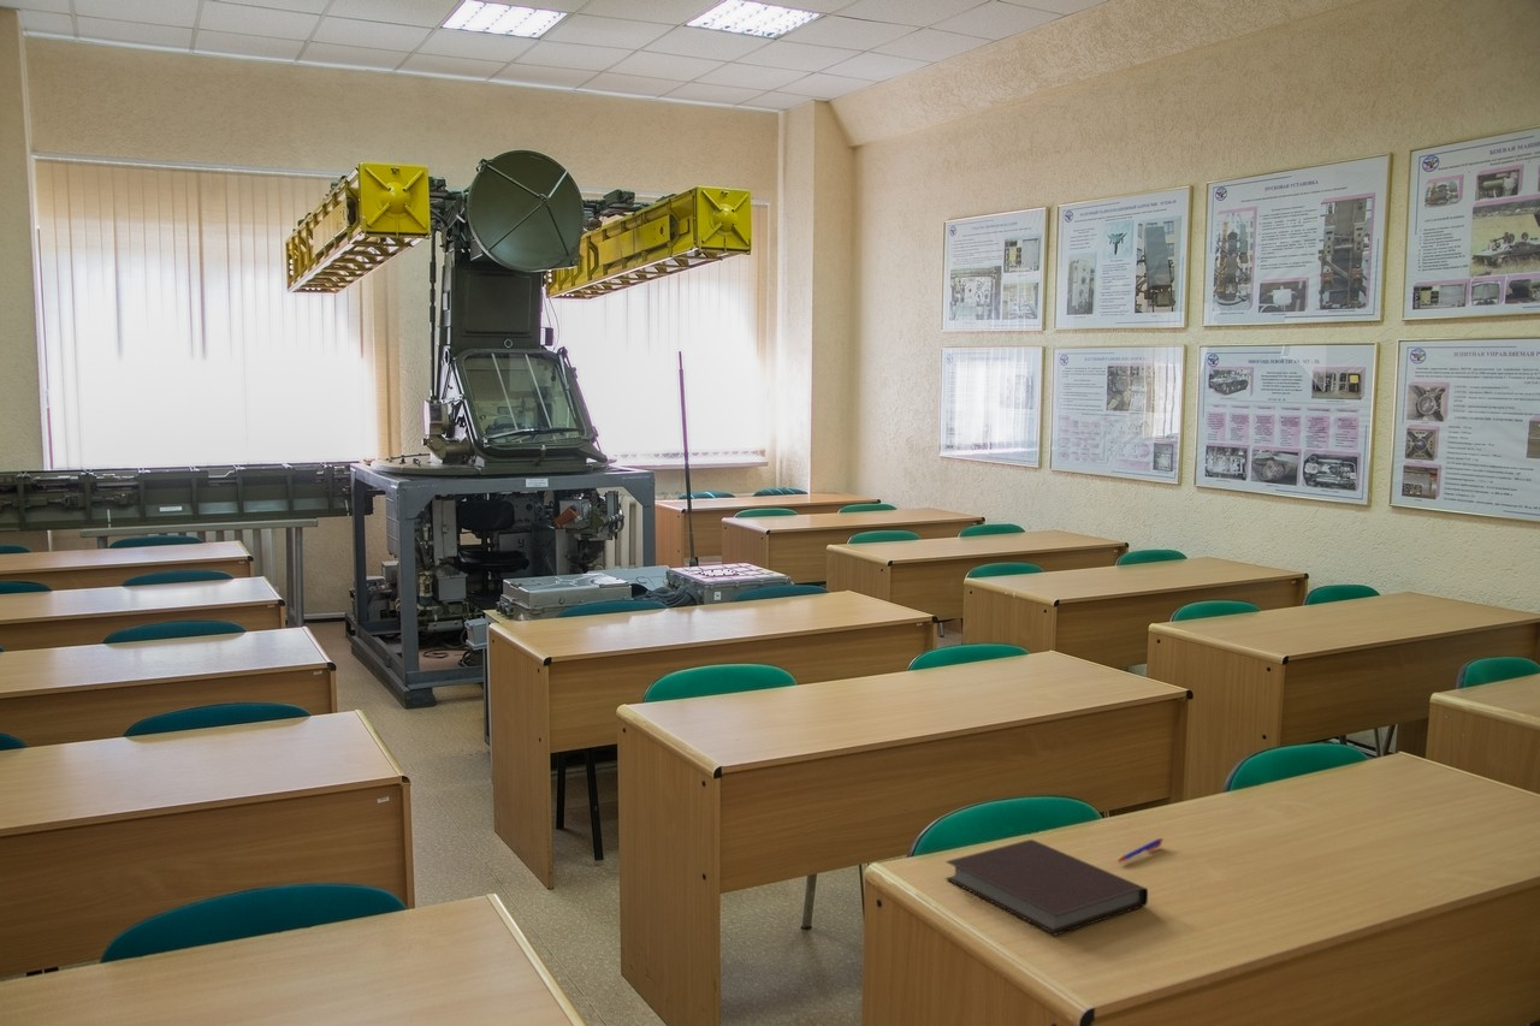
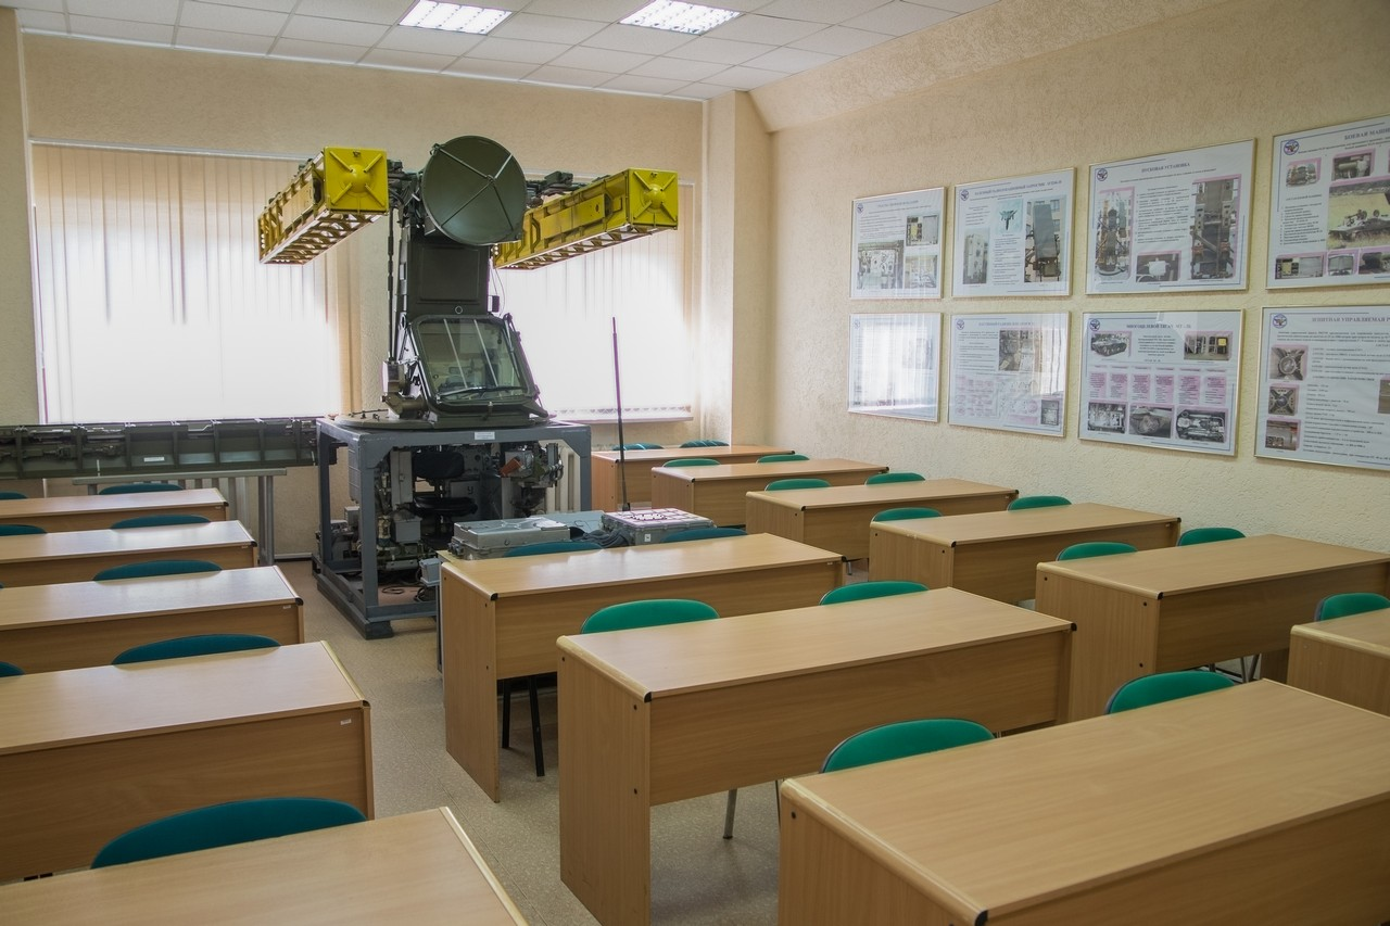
- notebook (1043, 882)
- pen (1139, 849)
